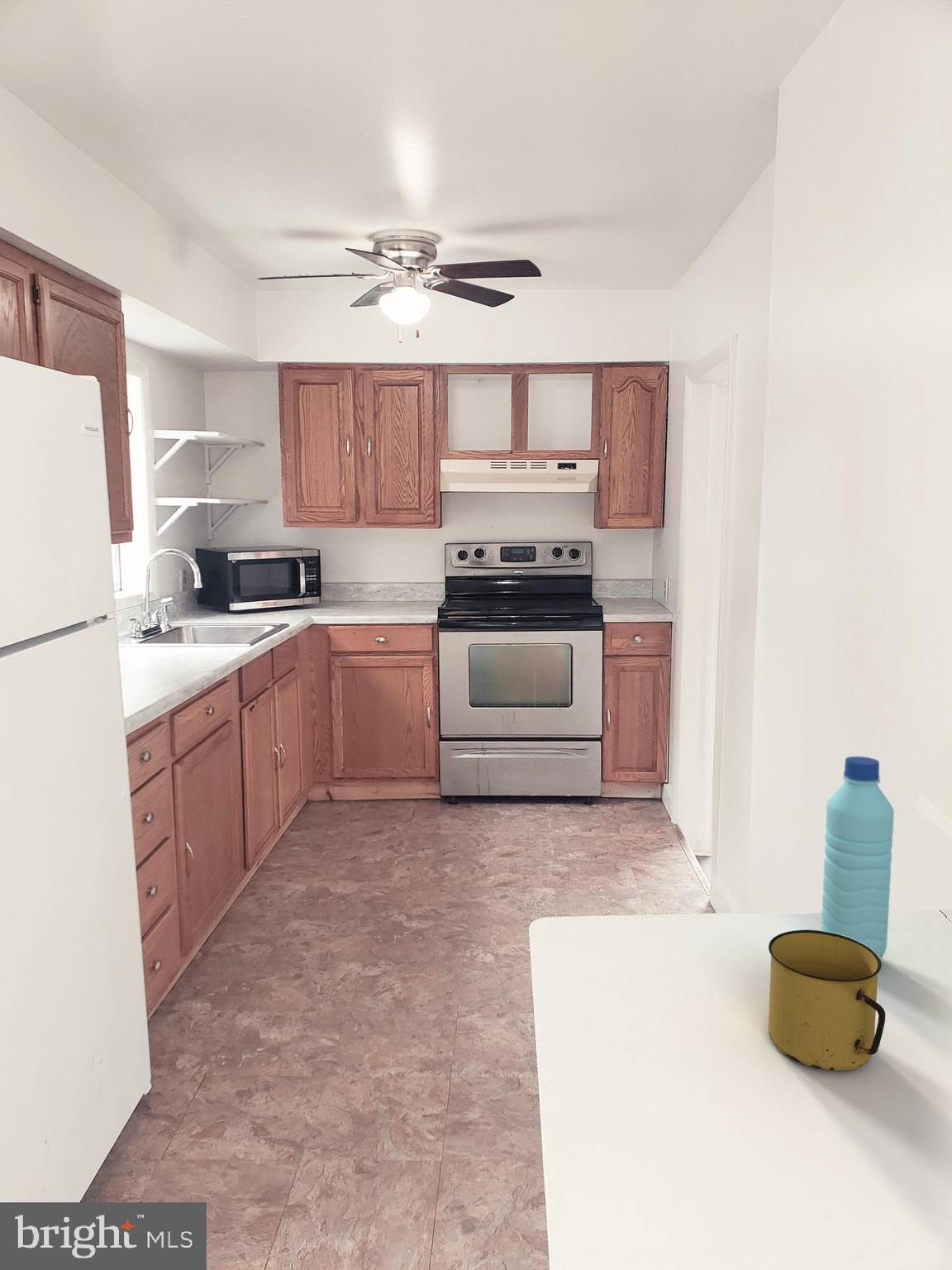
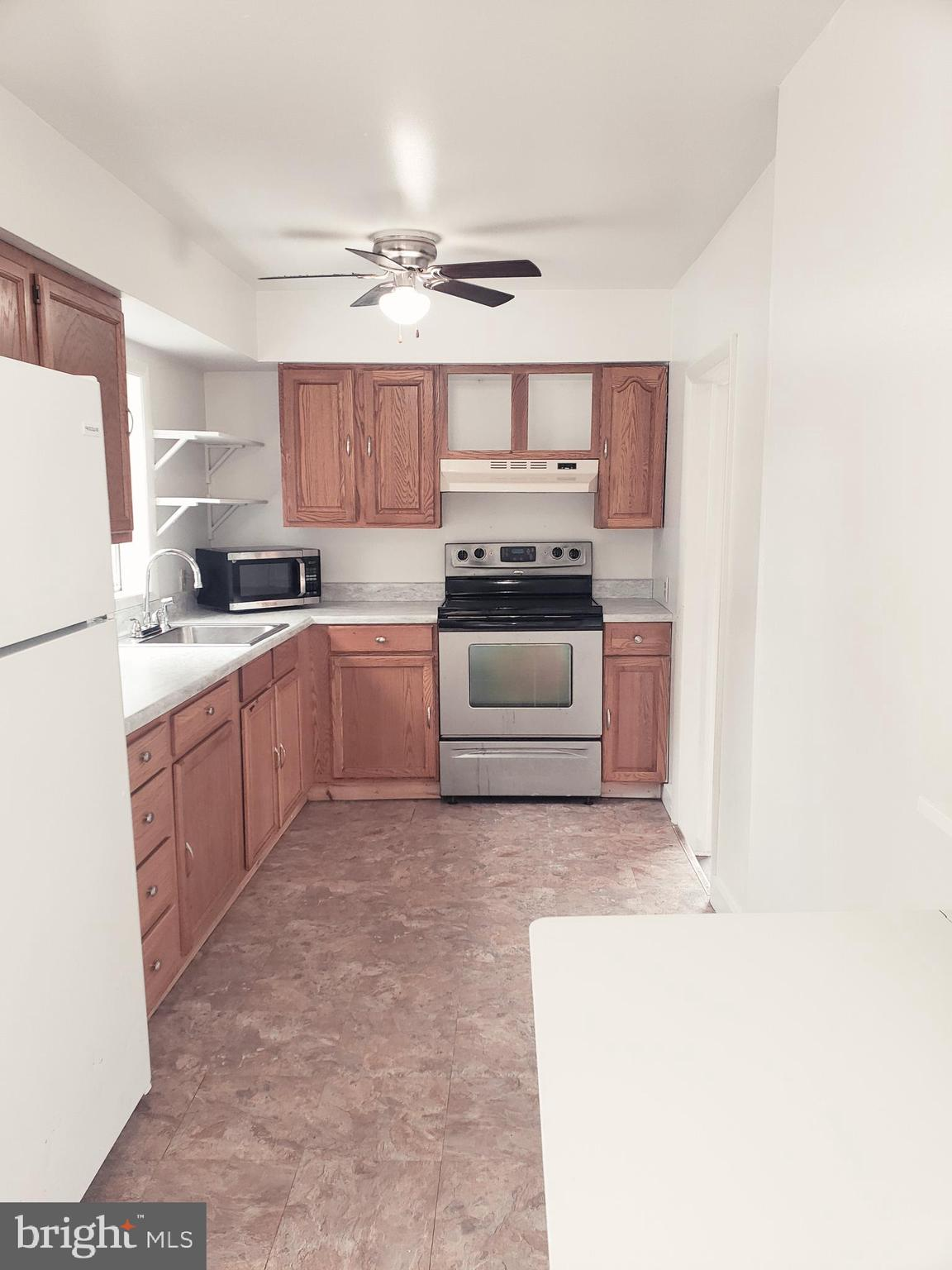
- water bottle (857, 860)
- mug (831, 1005)
